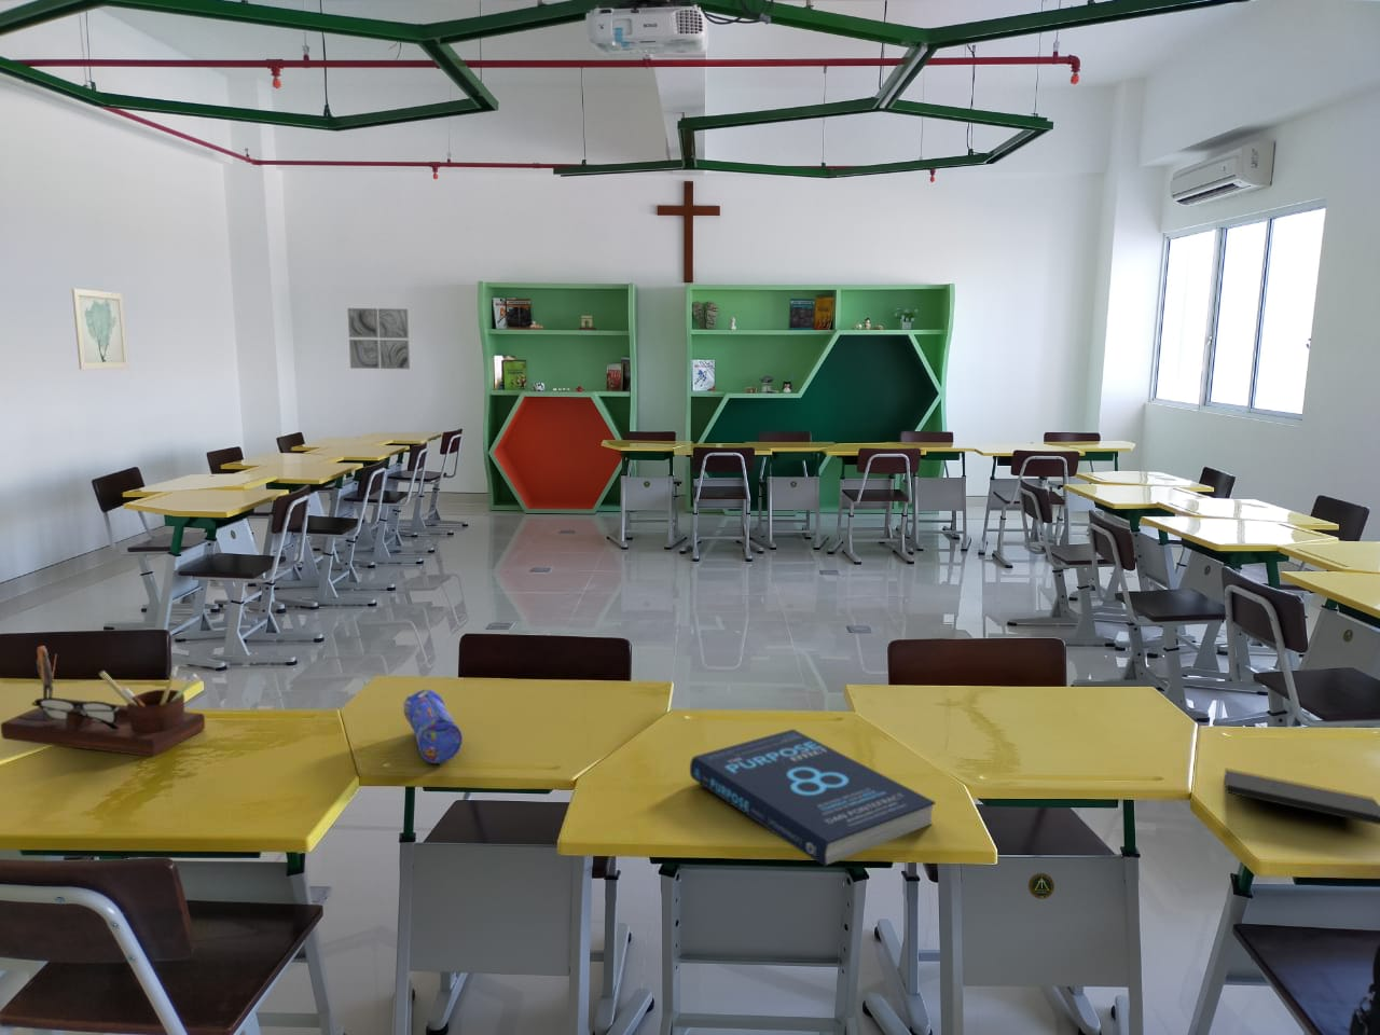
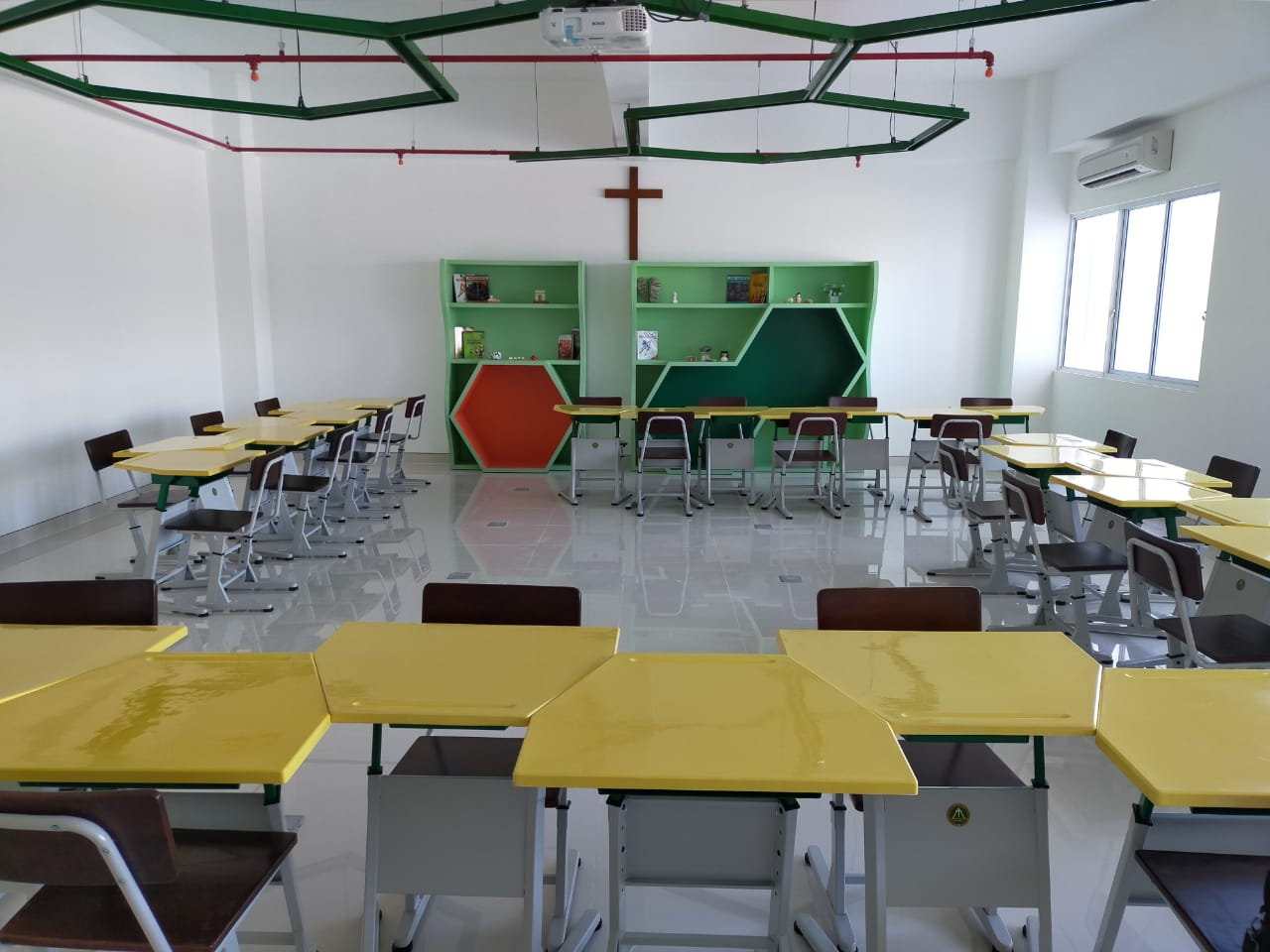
- wall art (101, 329)
- pencil case (431, 722)
- notepad (1301, 795)
- book (805, 790)
- desk organizer (104, 702)
- wall art (379, 337)
